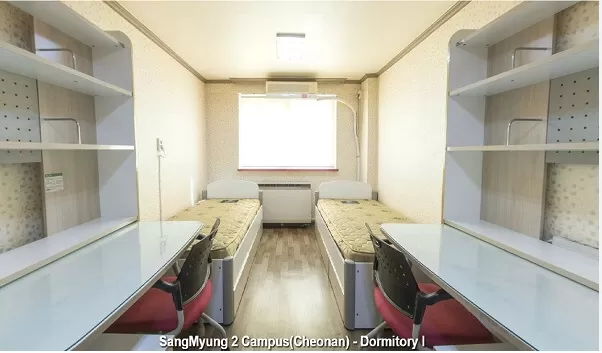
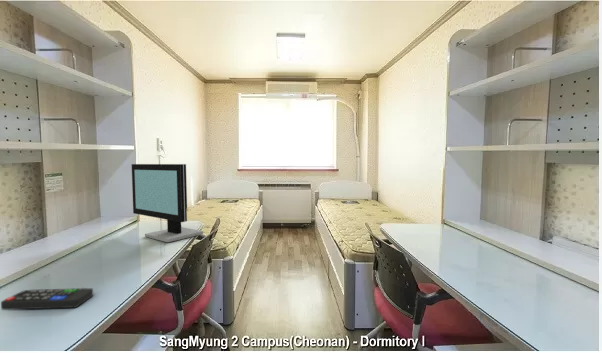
+ computer monitor (173, 199)
+ remote control (49, 297)
